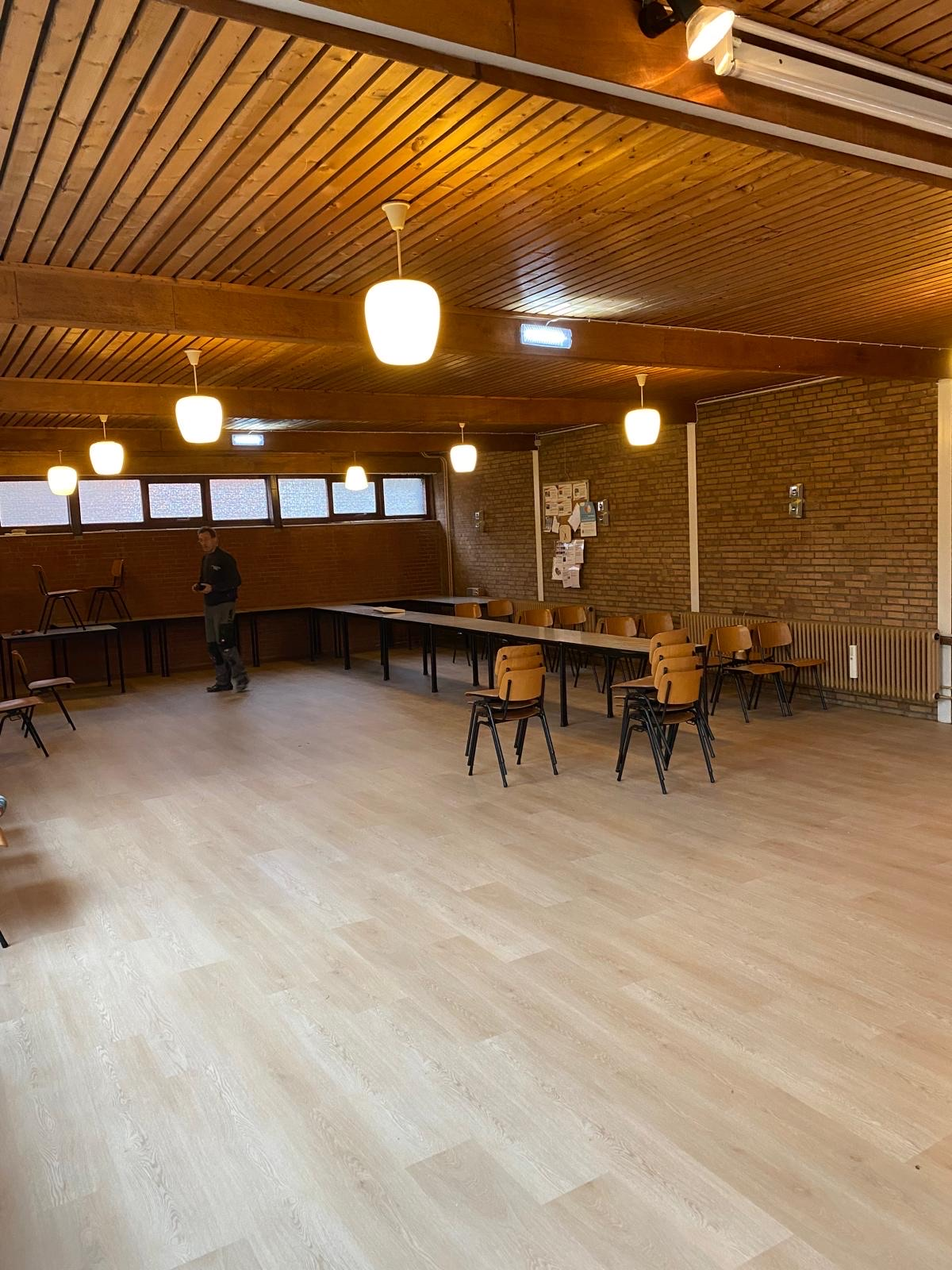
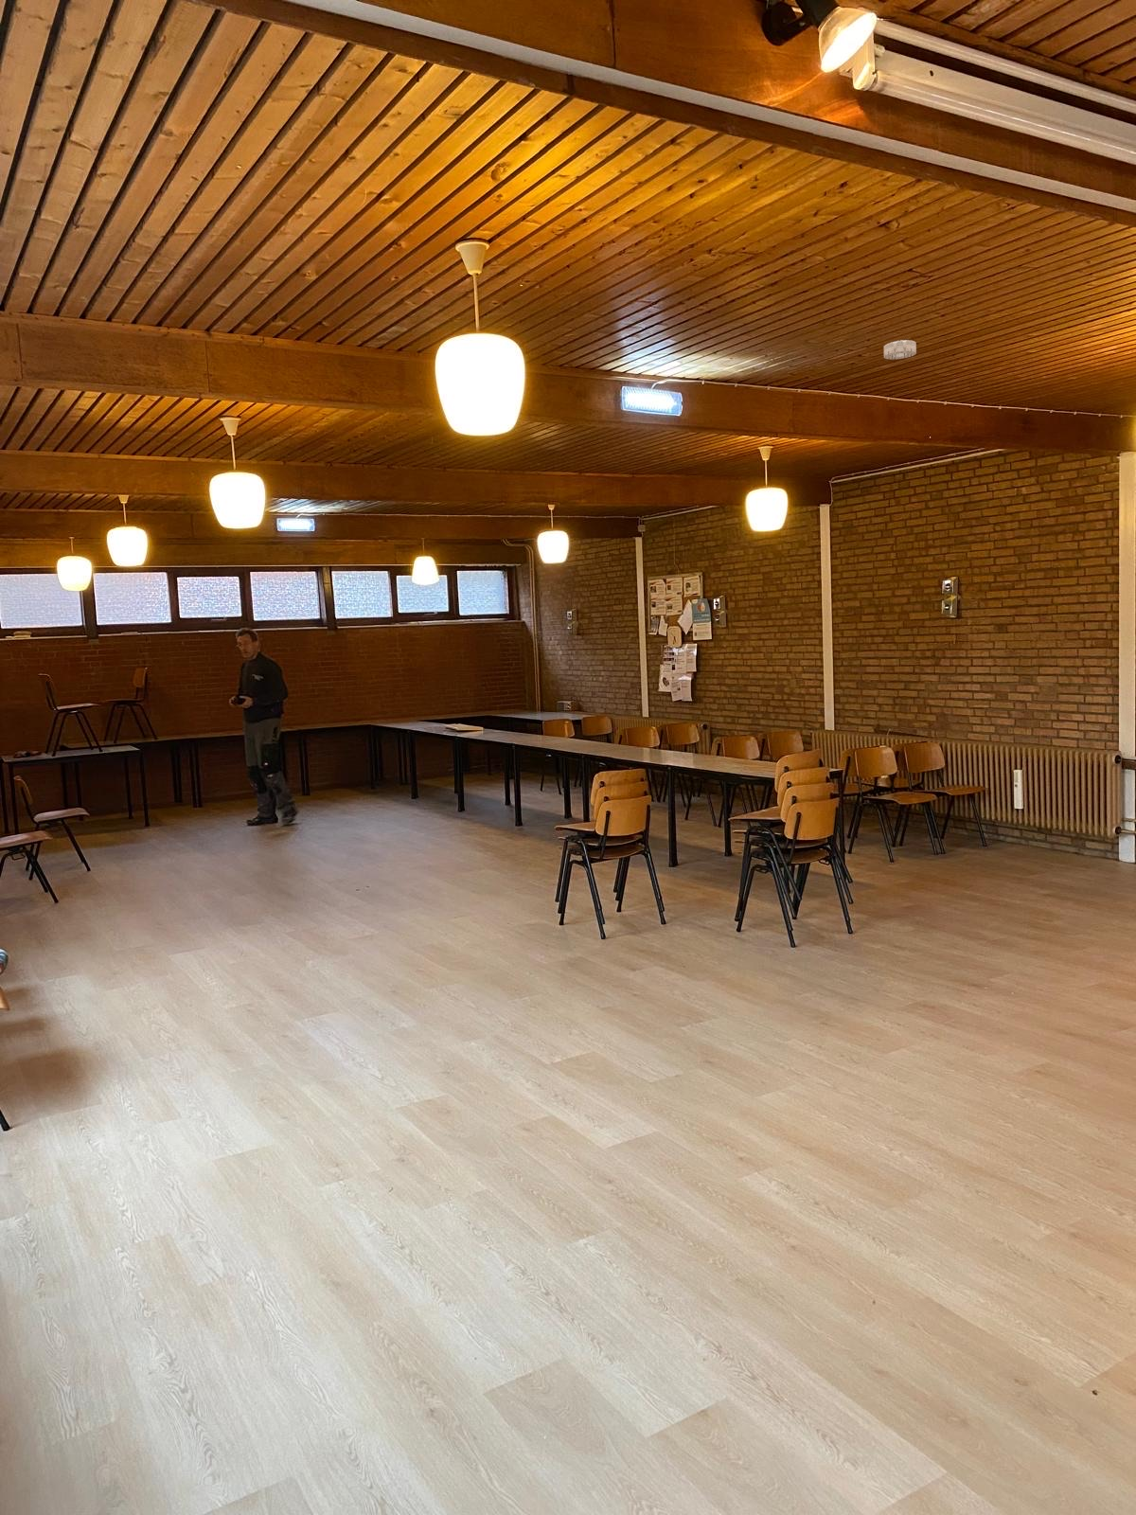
+ smoke detector (900, 348)
